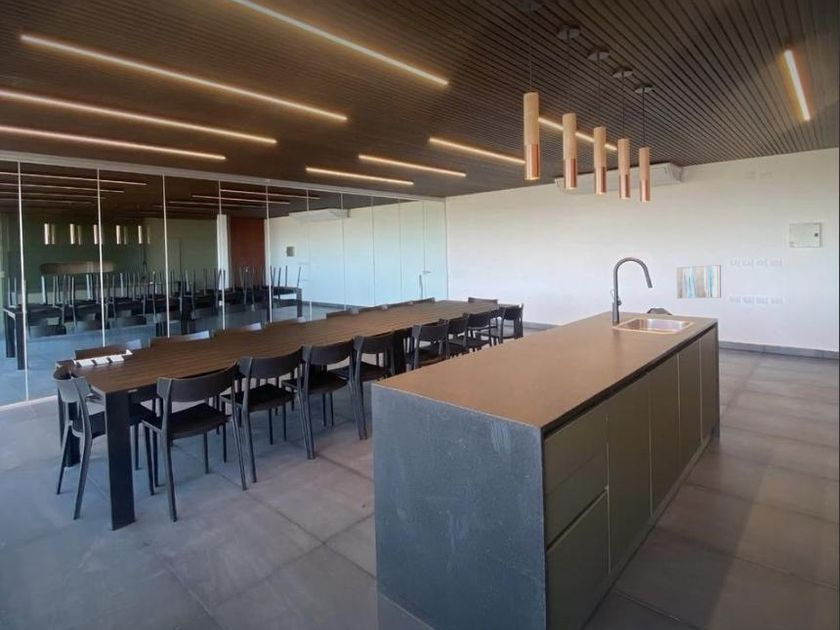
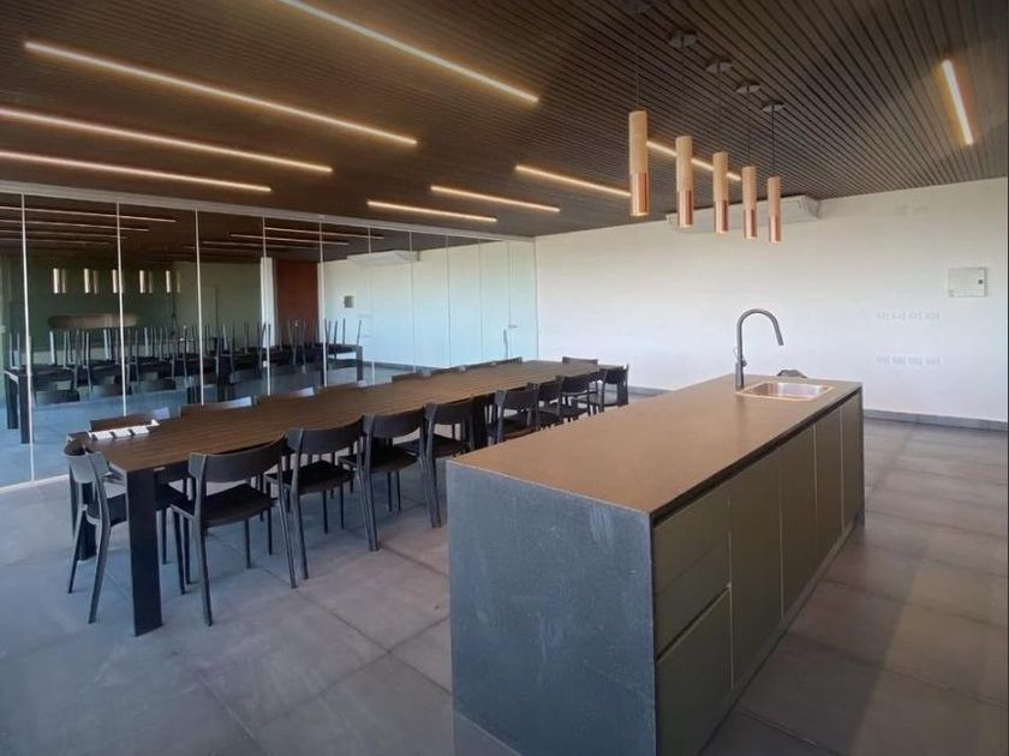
- wall art (698, 282)
